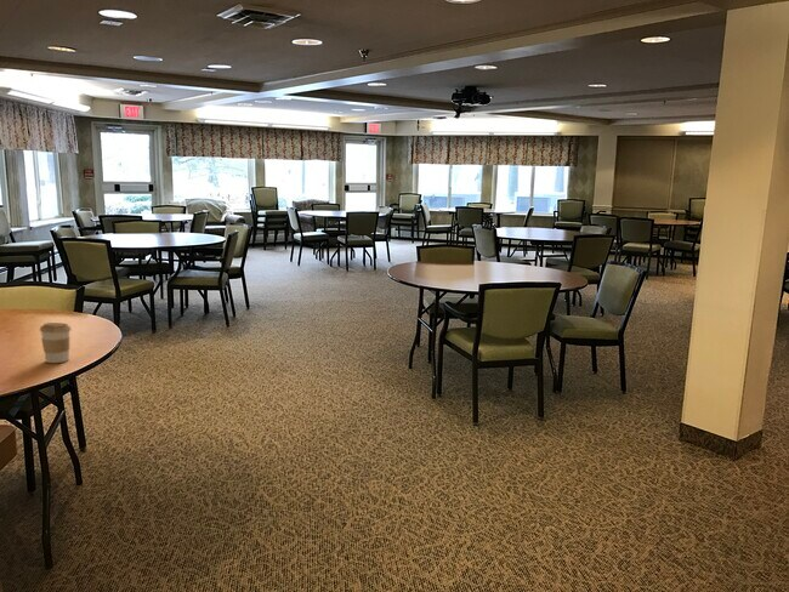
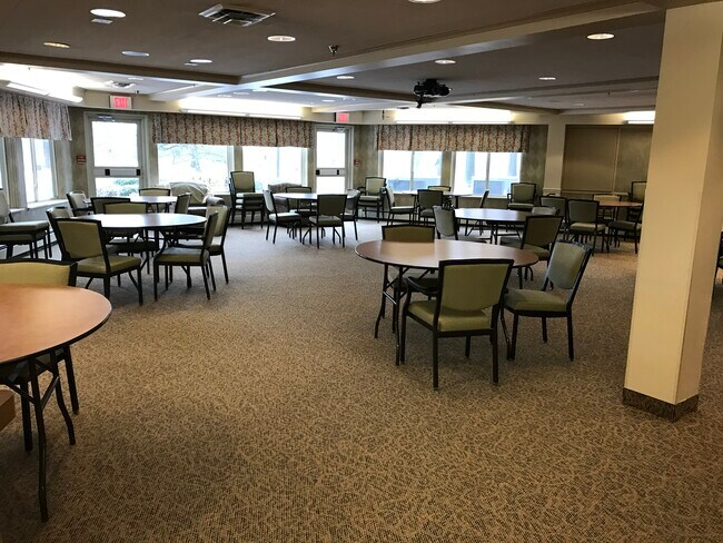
- coffee cup (56, 341)
